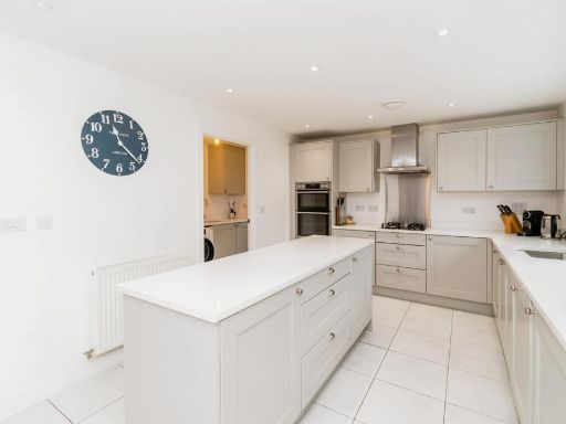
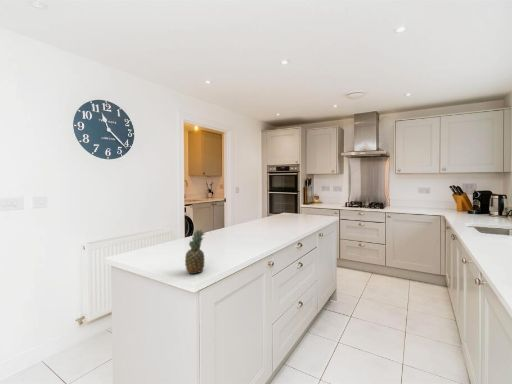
+ fruit (195, 250)
